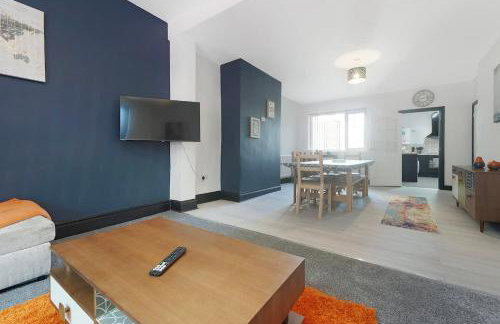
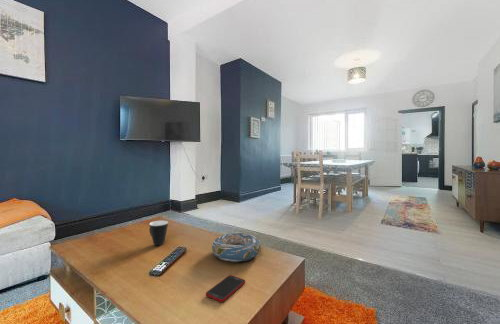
+ decorative bowl (236, 246)
+ cell phone (226, 287)
+ mug (157, 233)
